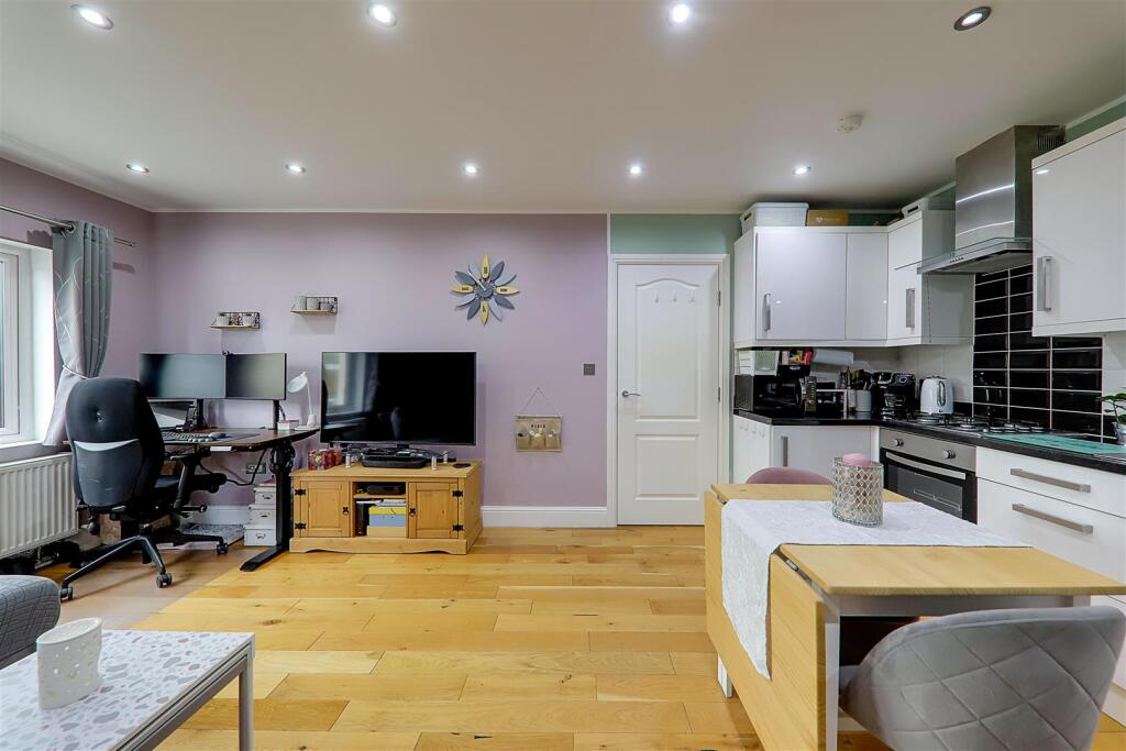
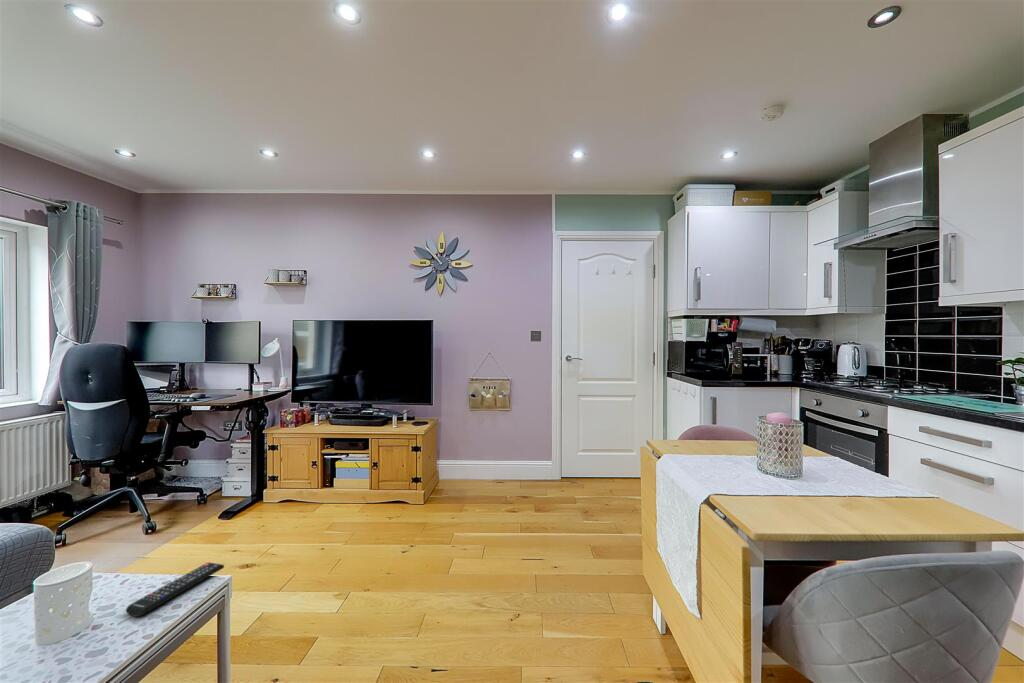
+ remote control (179, 586)
